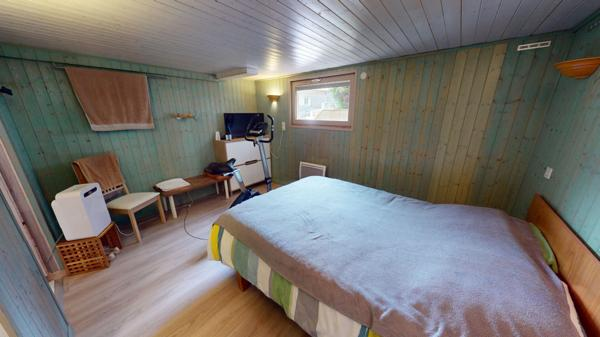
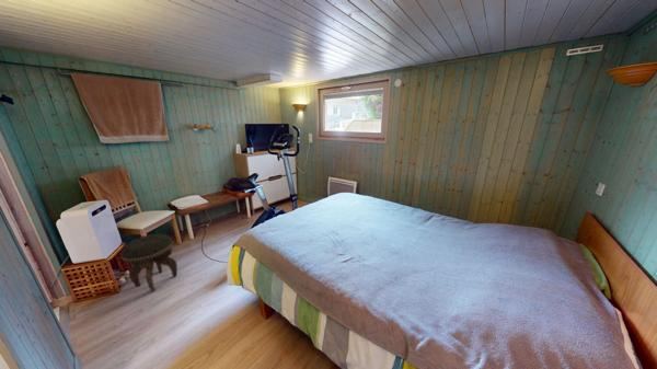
+ footstool (151, 261)
